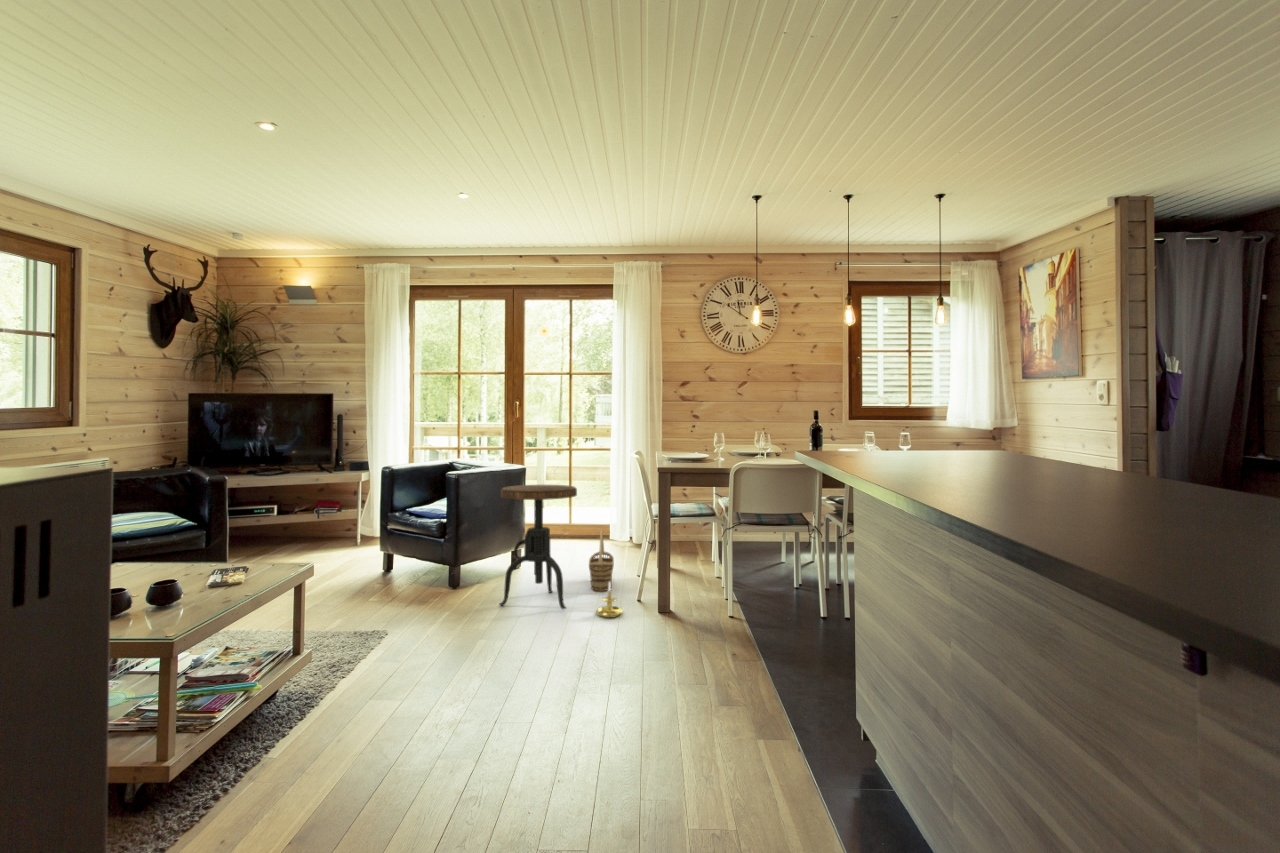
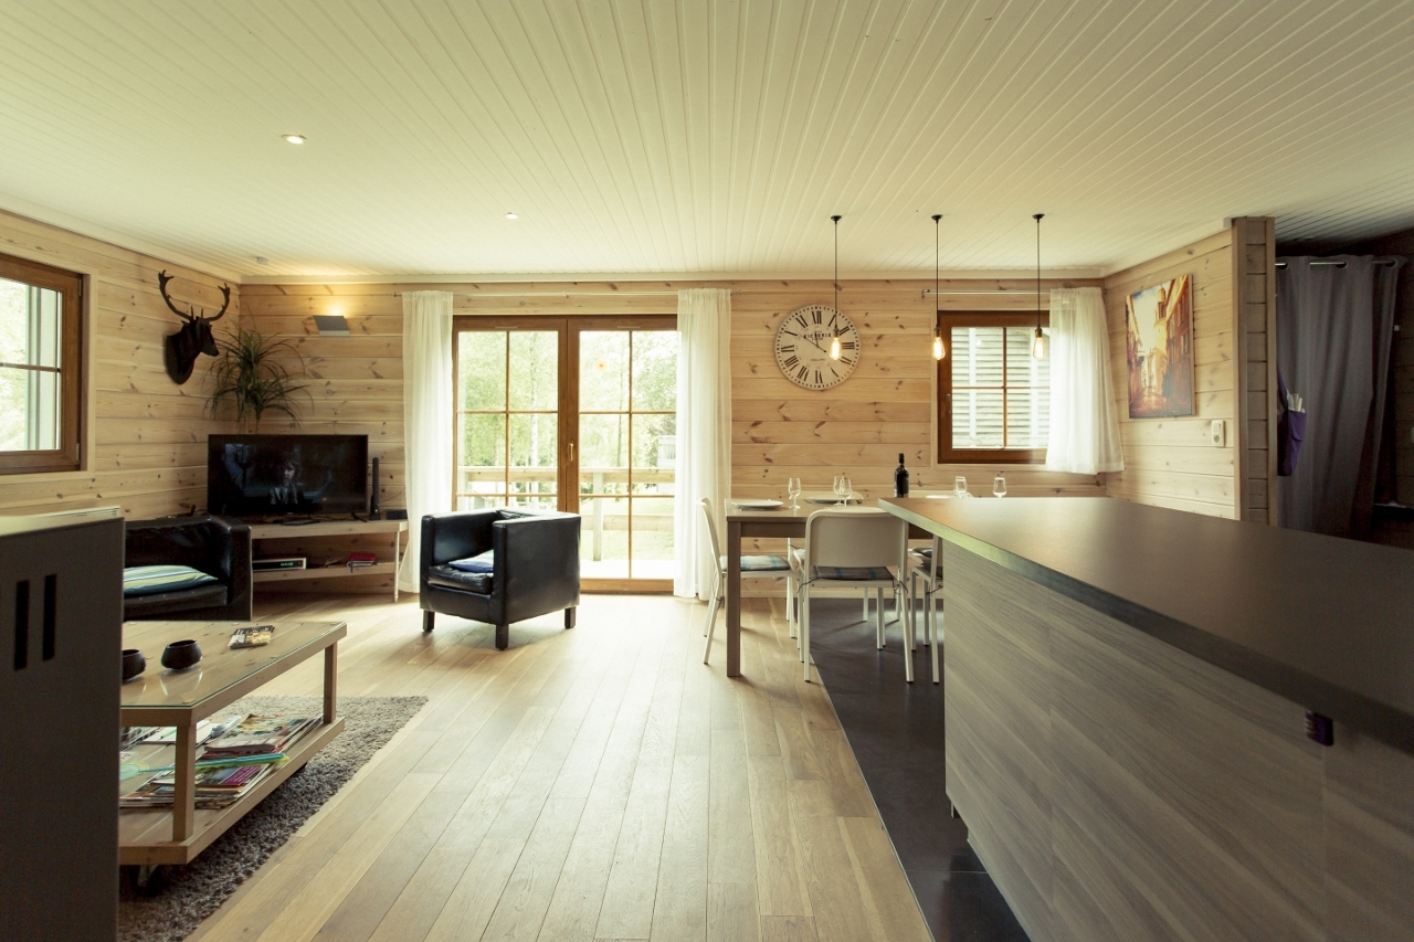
- basket (601, 558)
- side table (539, 544)
- candle holder (609, 598)
